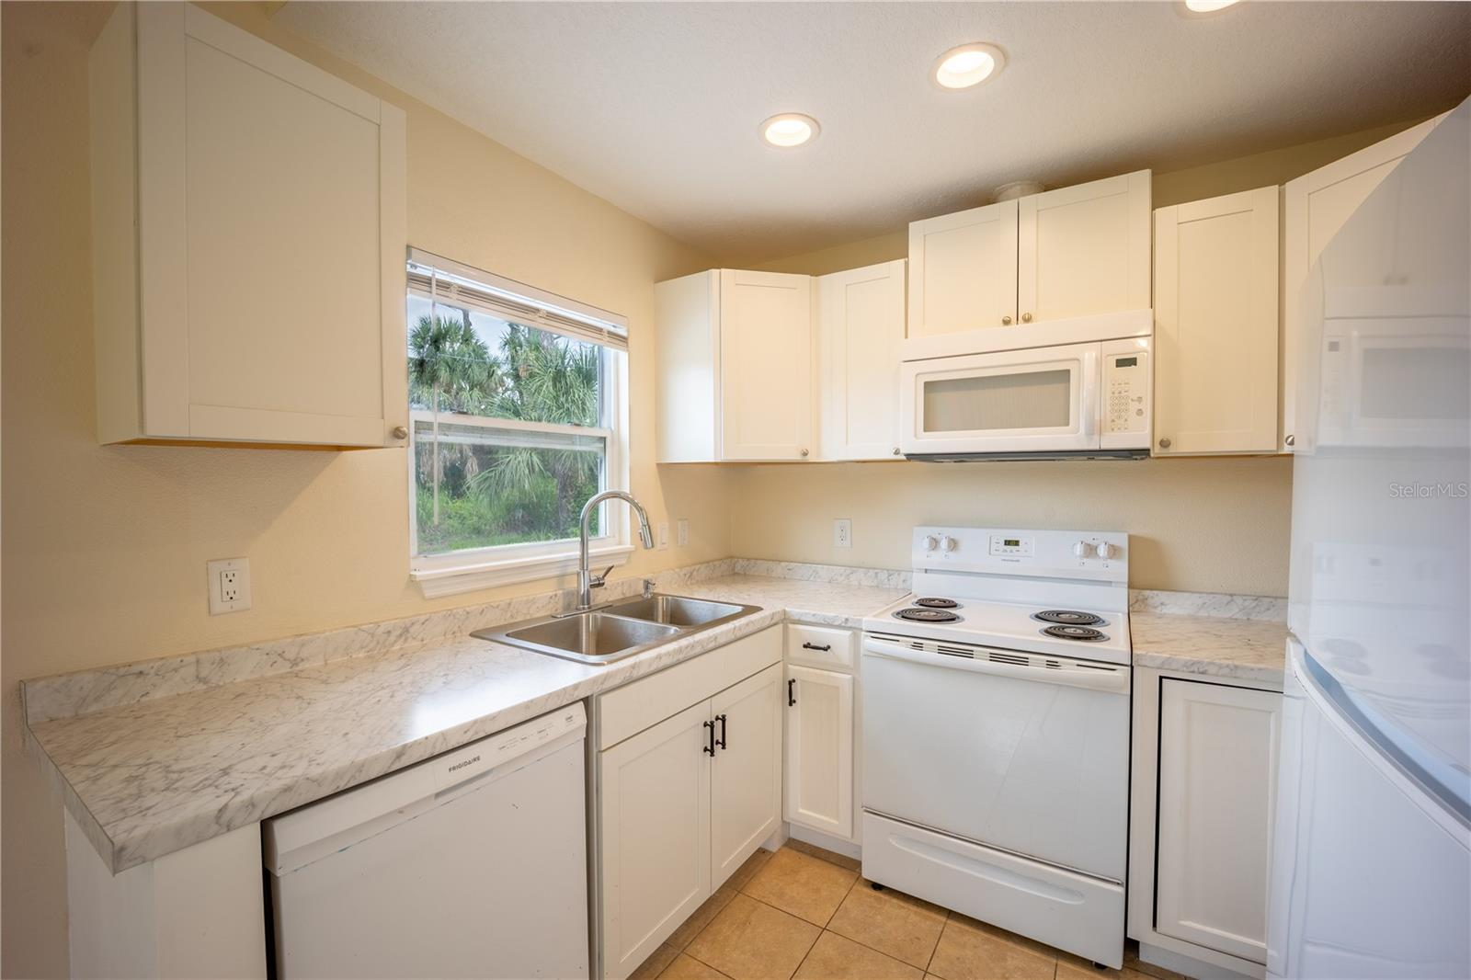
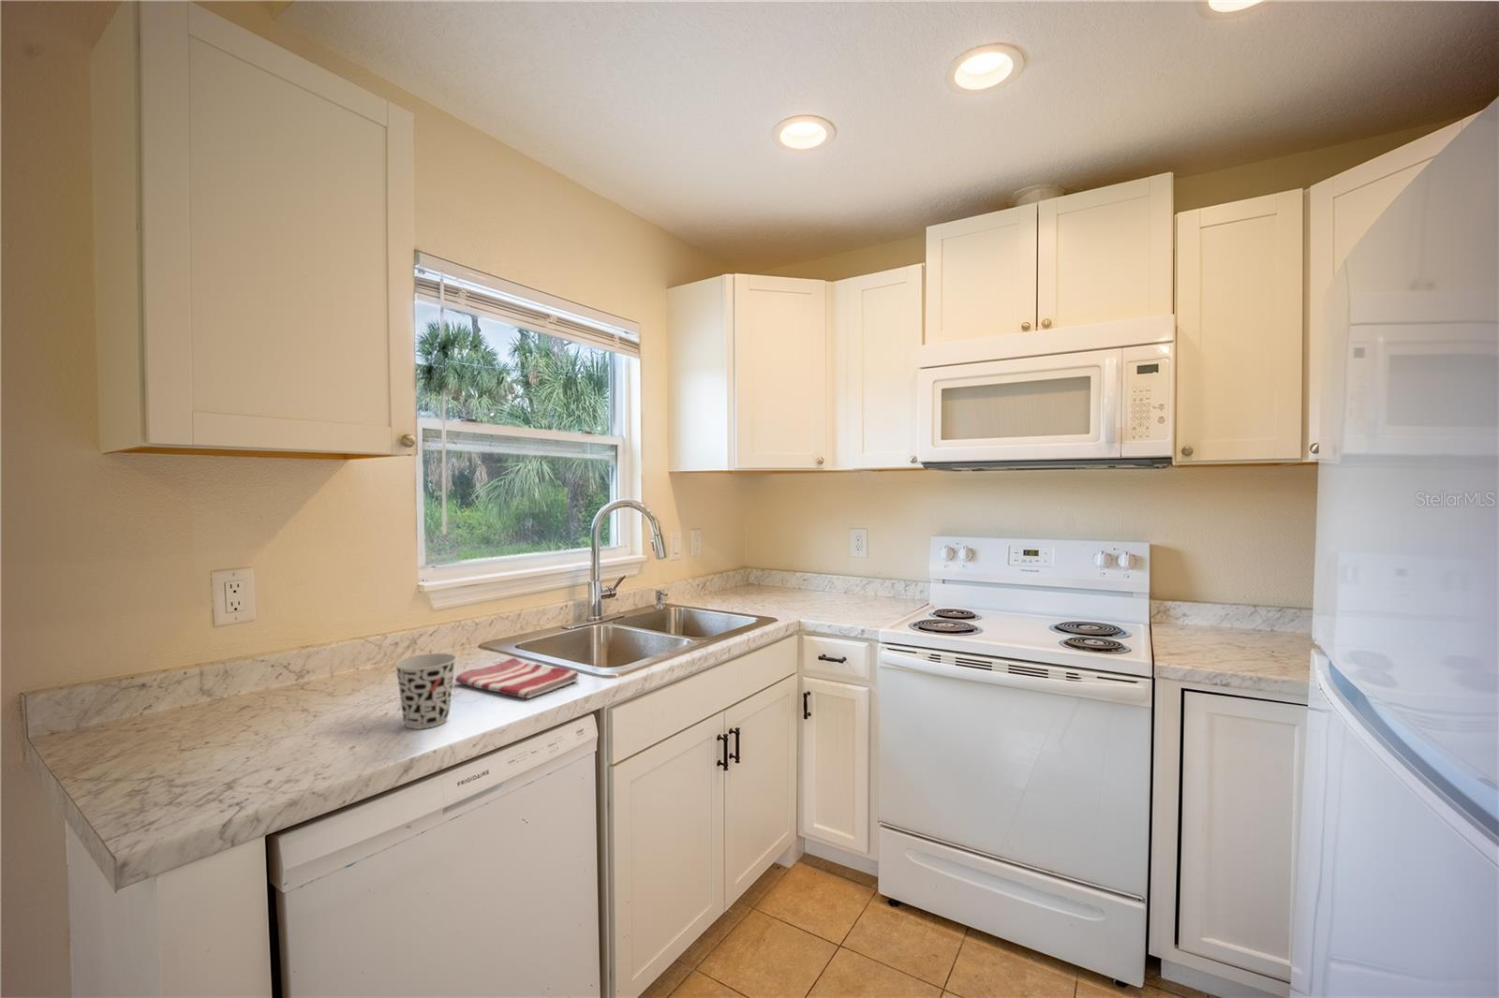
+ cup (426, 691)
+ dish towel (518, 677)
